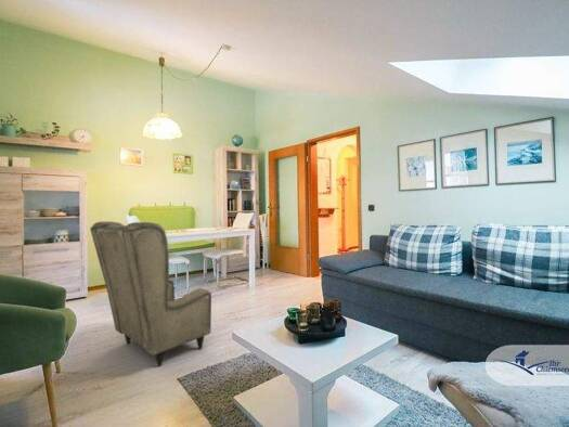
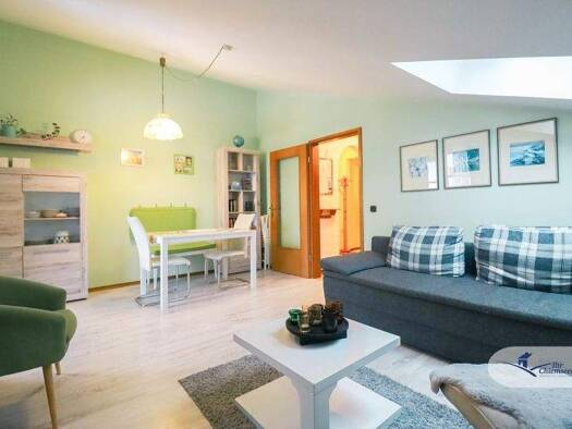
- armchair (153, 284)
